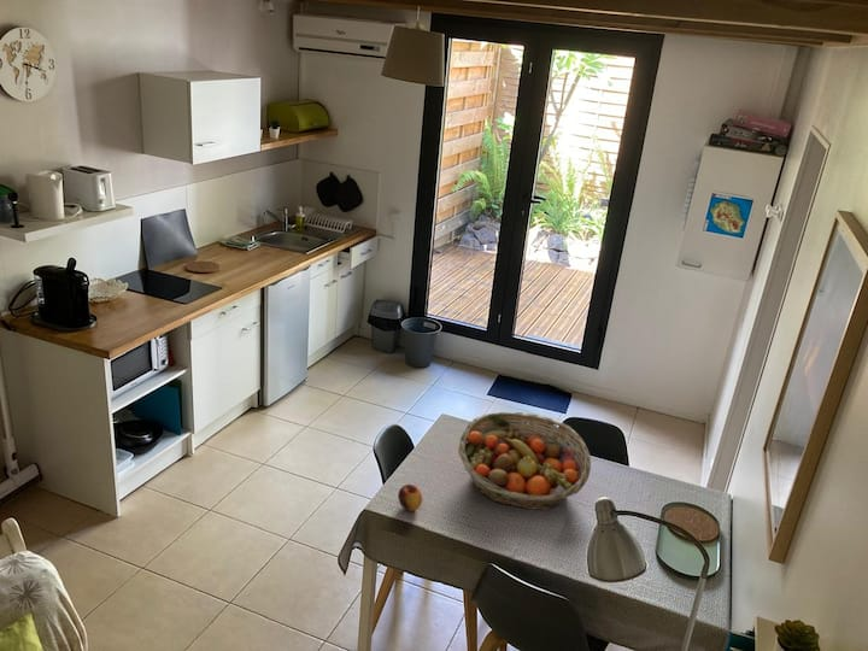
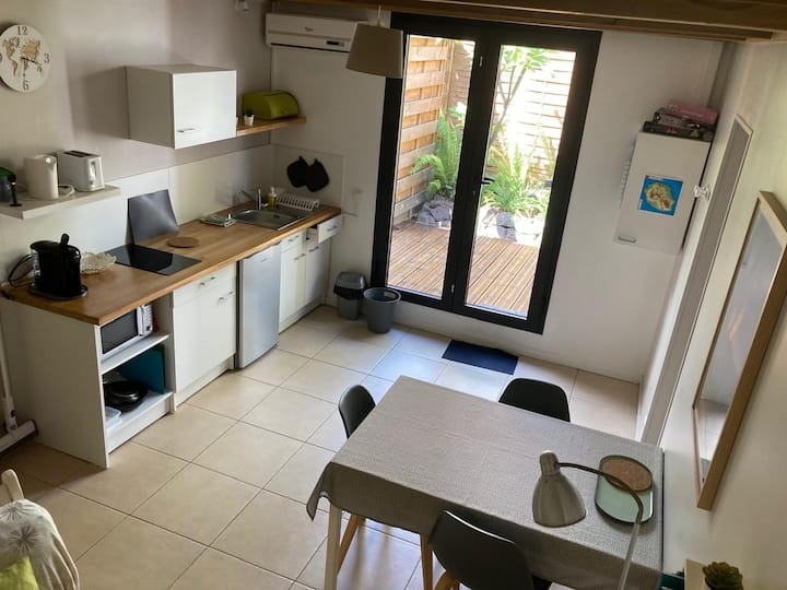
- fruit basket (522, 461)
- apple (410, 498)
